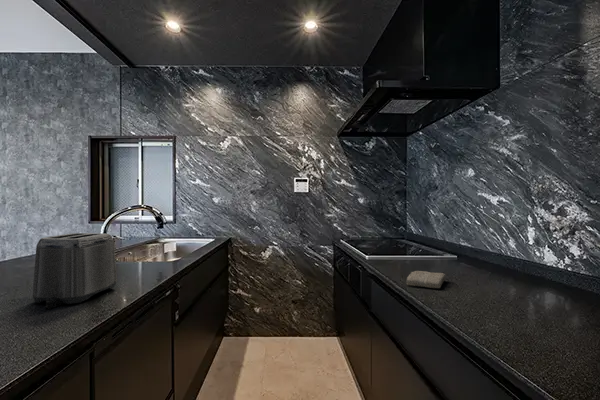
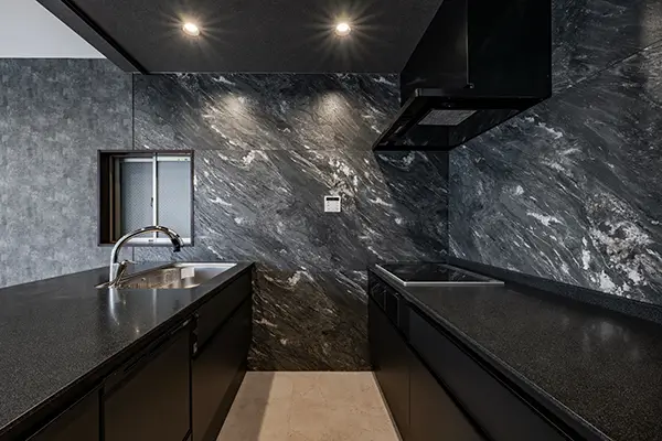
- washcloth (426, 278)
- toaster (75, 265)
